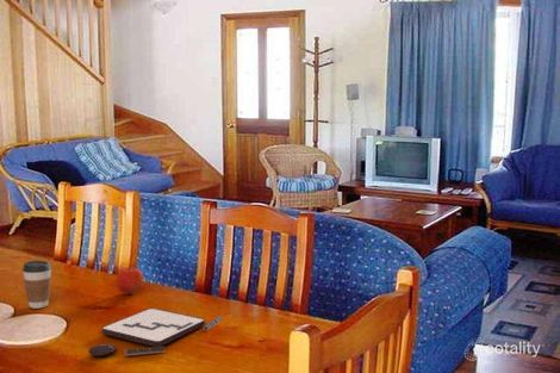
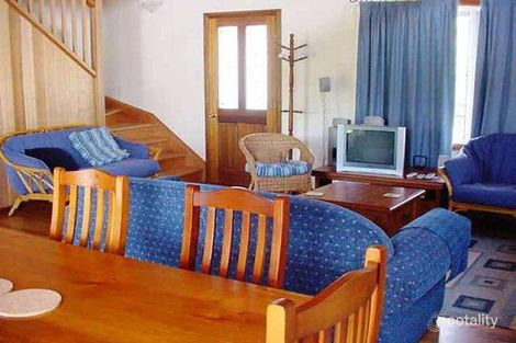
- coffee cup (37, 284)
- apple (130, 279)
- board game (147, 328)
